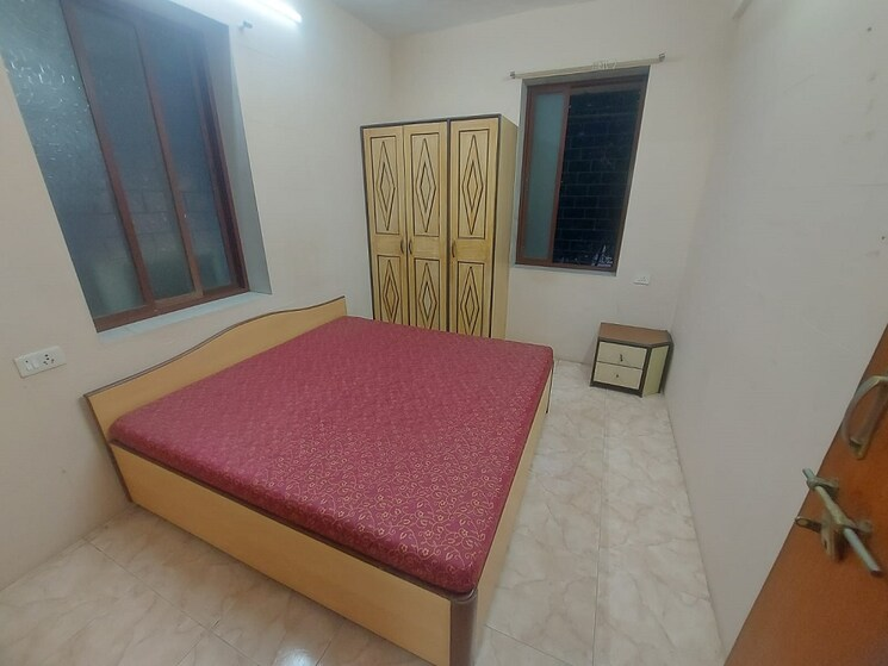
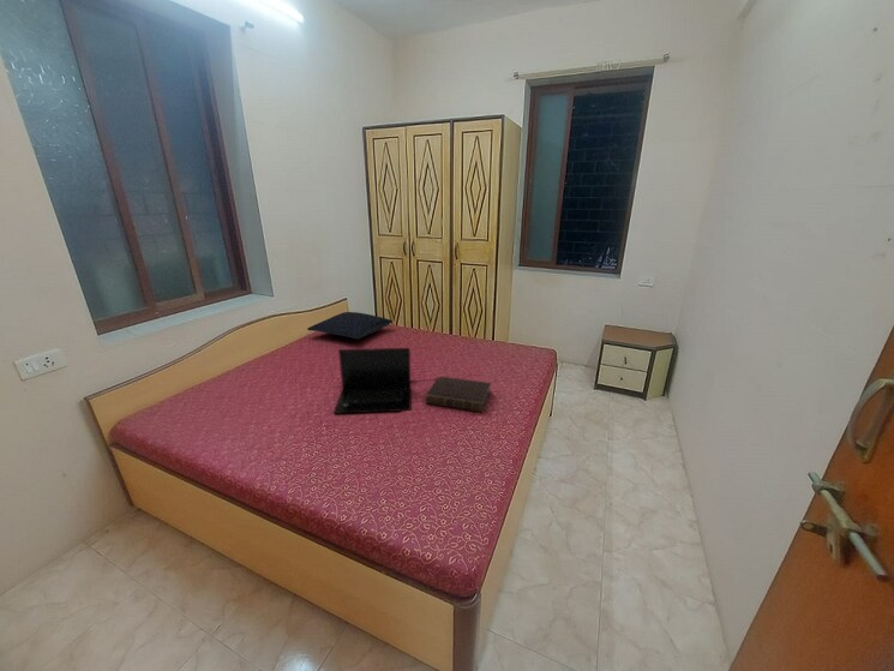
+ book (458, 393)
+ pillow (350, 324)
+ laptop (373, 379)
